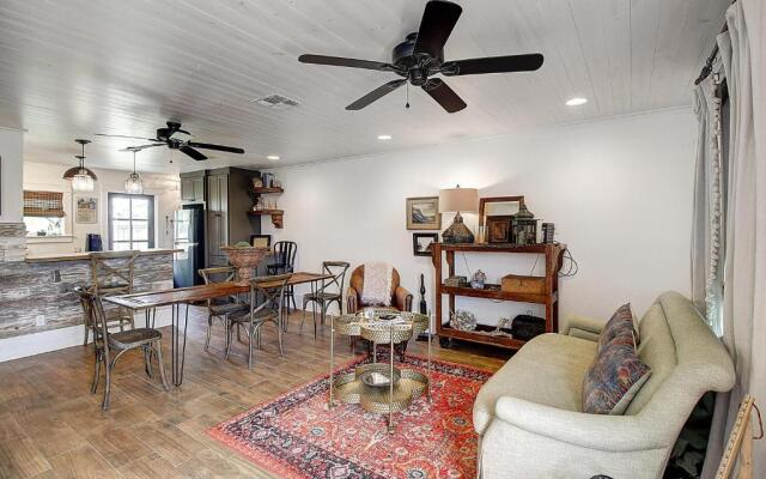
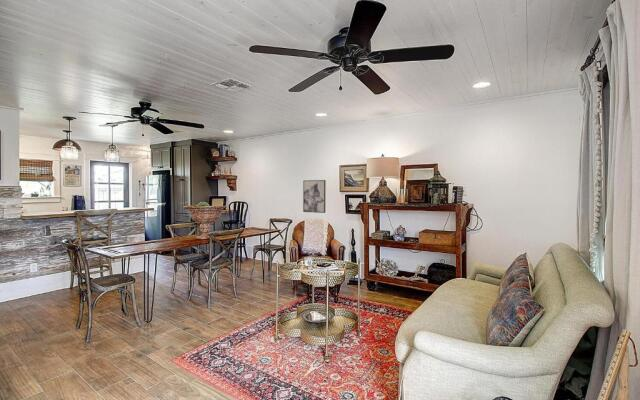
+ wall art (314, 196)
